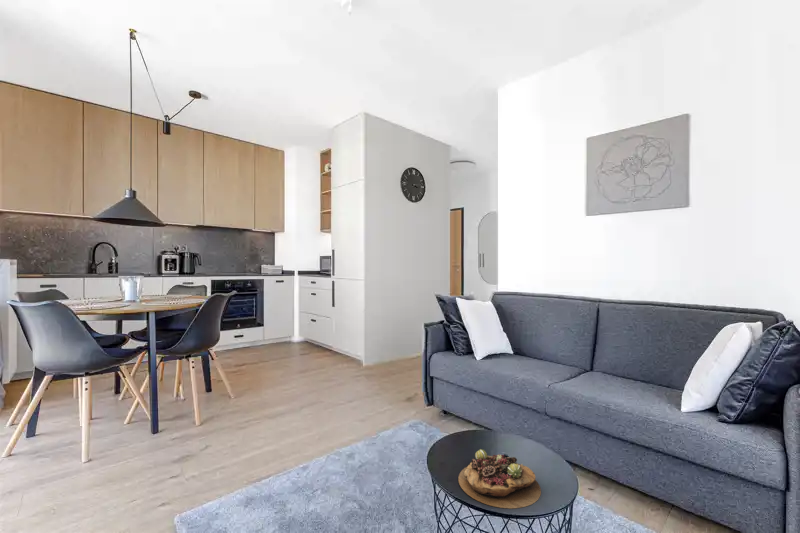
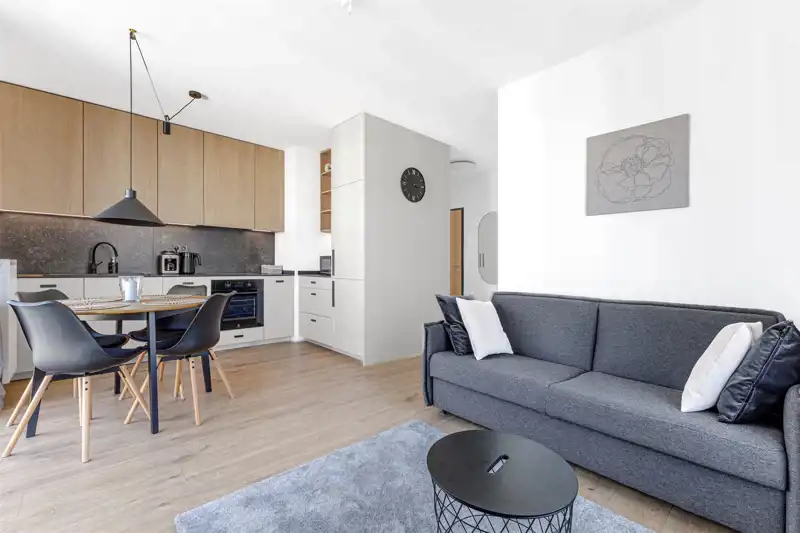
- succulent plant (498, 469)
